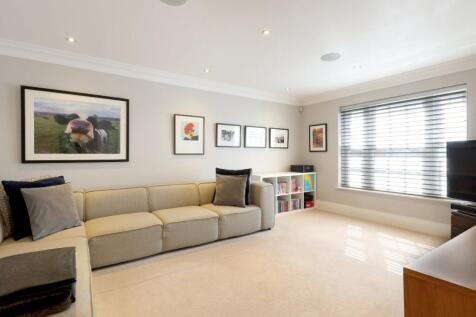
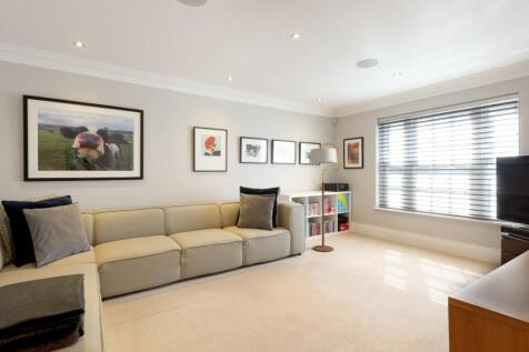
+ floor lamp (323, 195)
